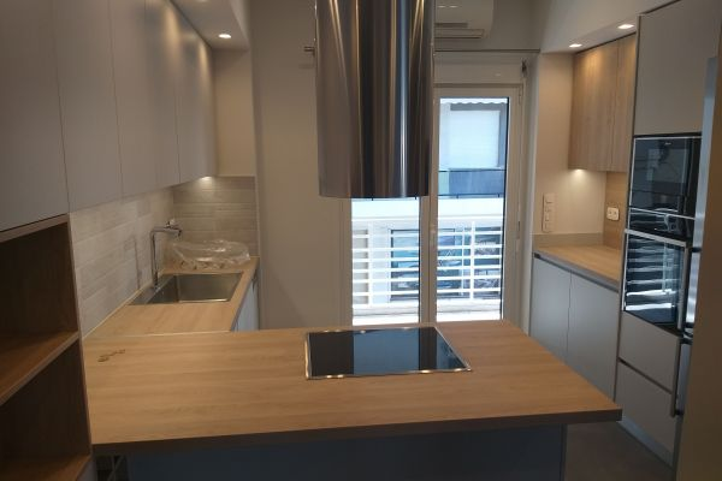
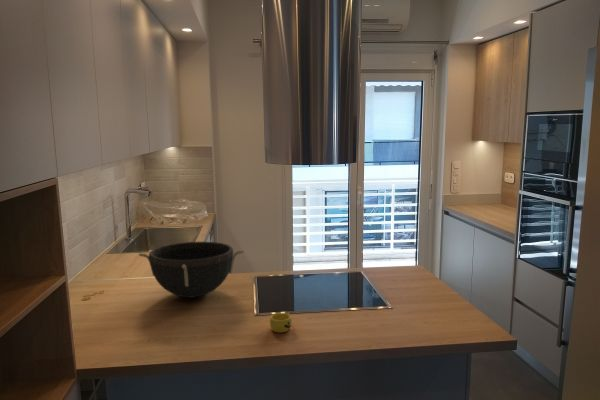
+ cup (282, 321)
+ bowl (192, 272)
